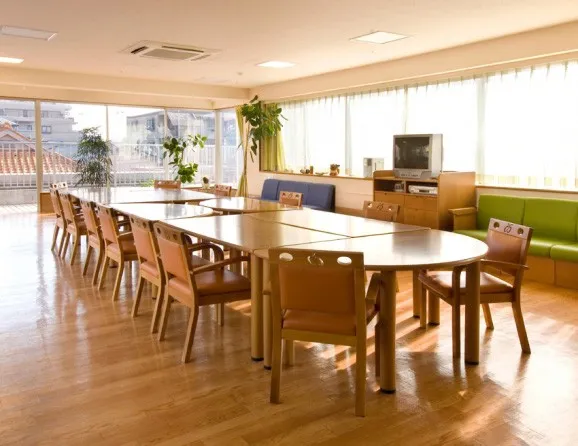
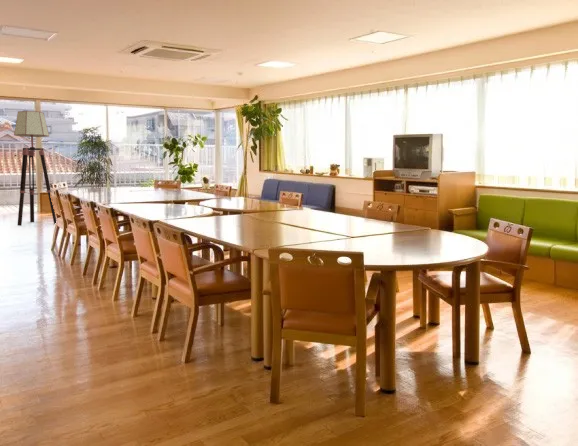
+ floor lamp (30, 169)
